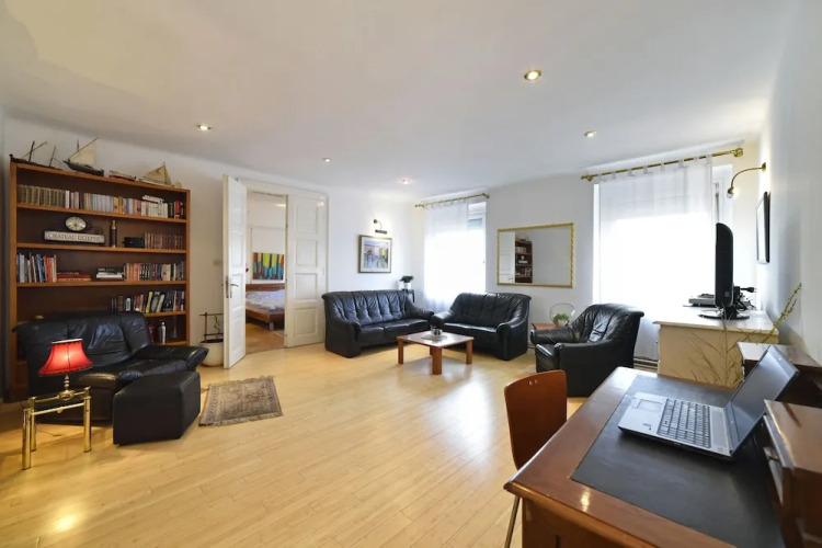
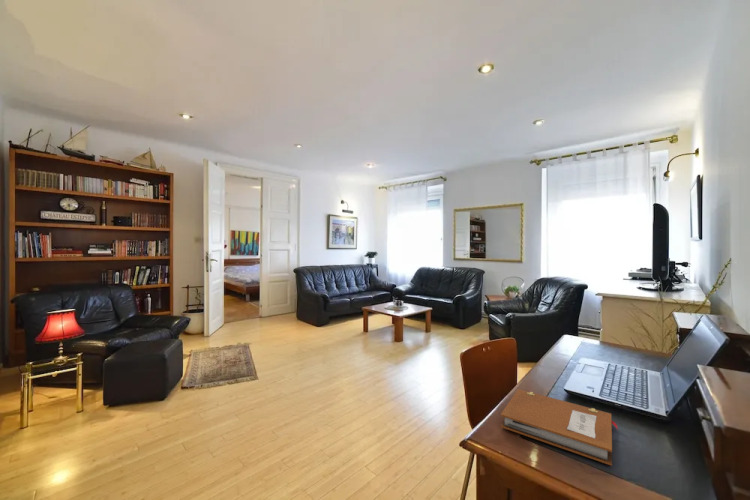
+ notebook (559, 420)
